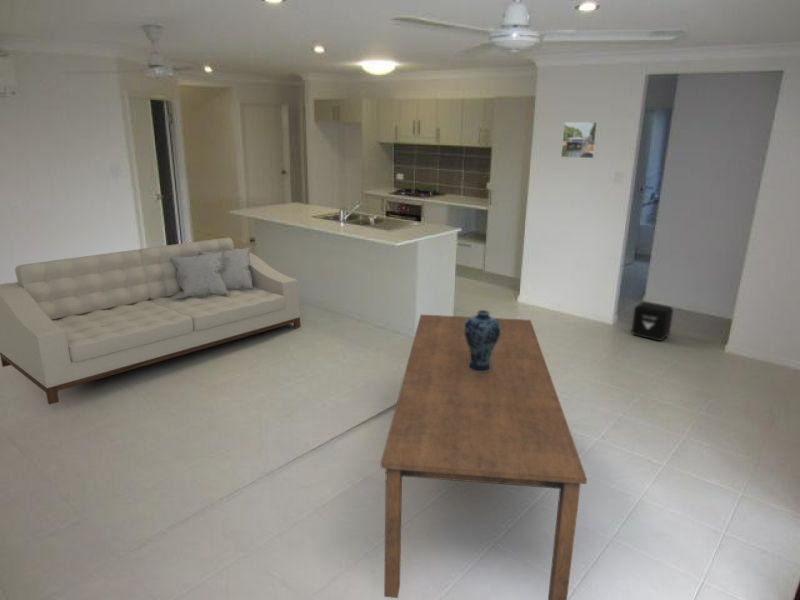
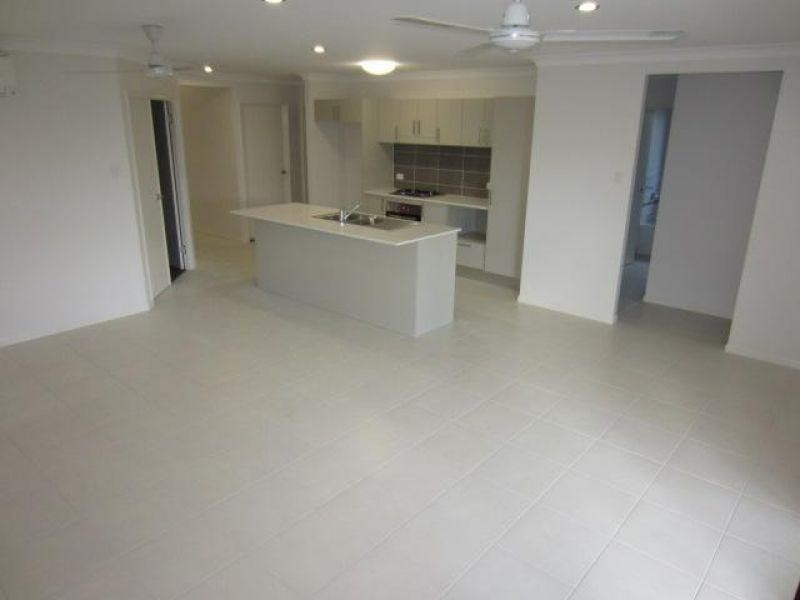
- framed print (579, 140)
- air purifier (651, 321)
- dining table (474, 423)
- sofa (162, 301)
- vase (481, 339)
